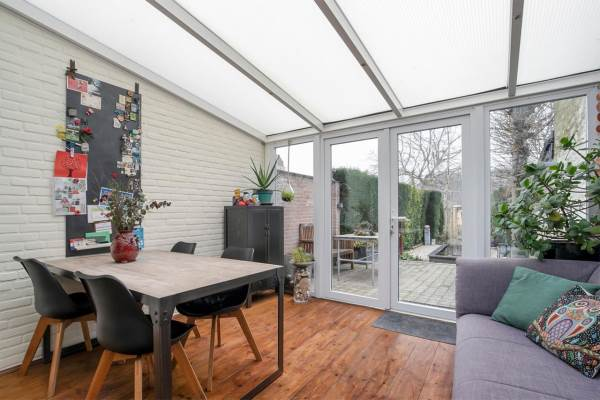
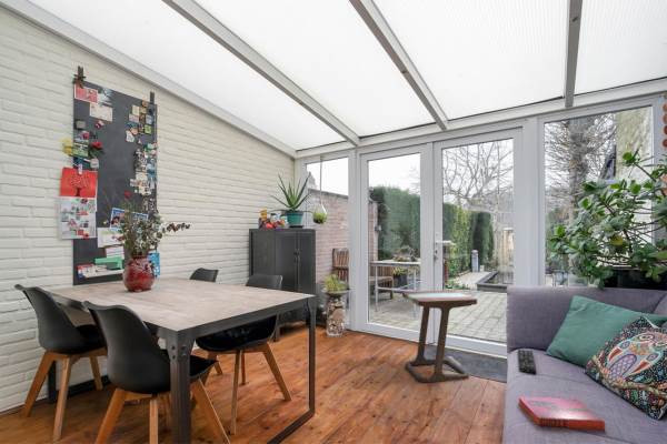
+ side table (439, 332)
+ remote control (526, 360)
+ hardback book (558, 412)
